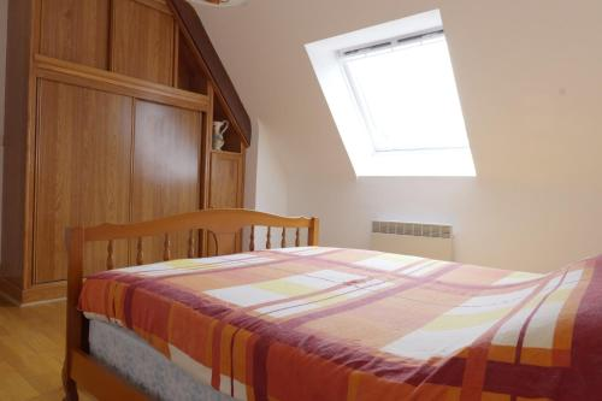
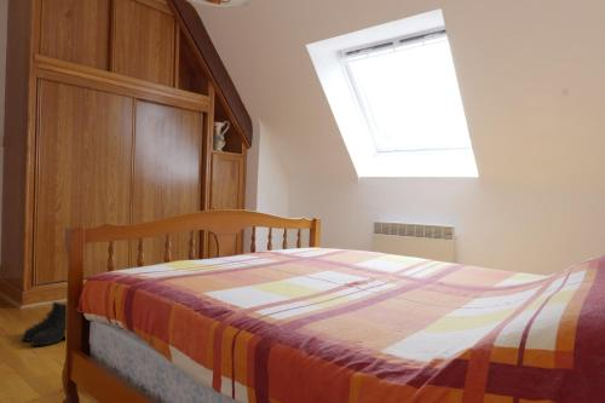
+ boots (51, 321)
